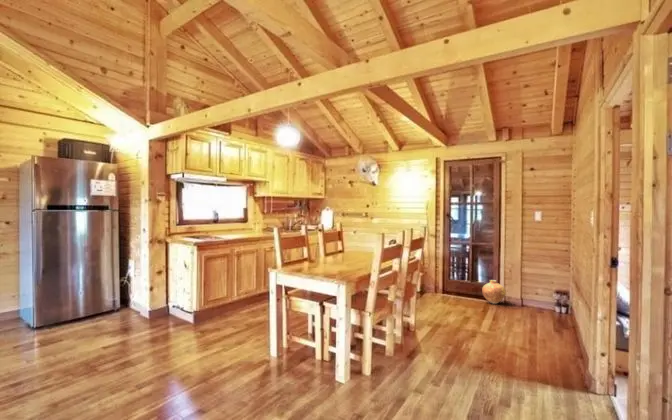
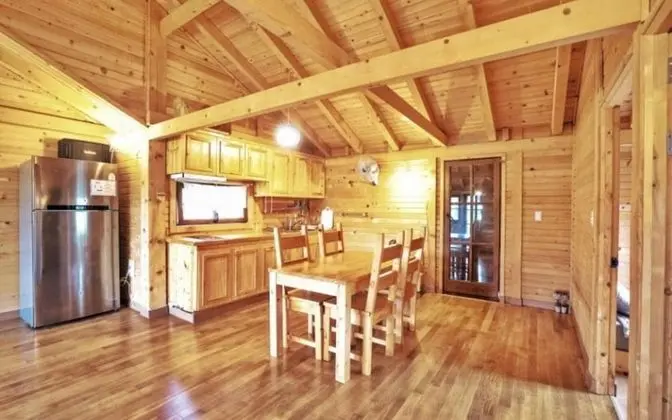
- vase (493, 291)
